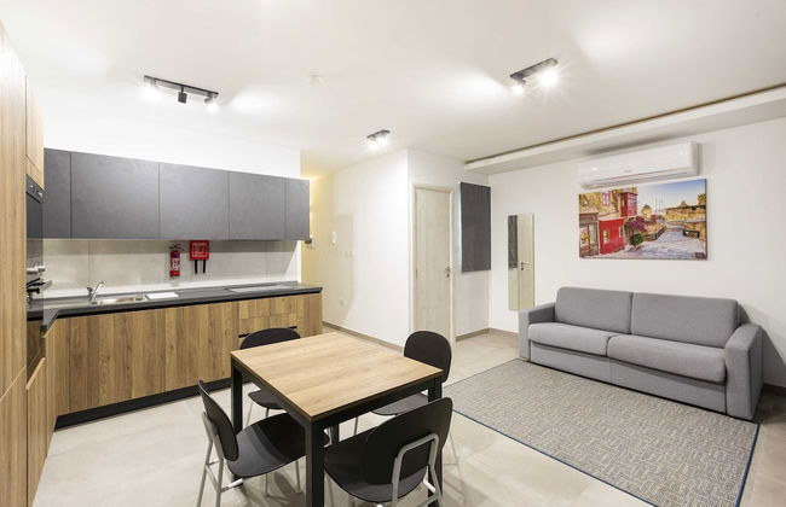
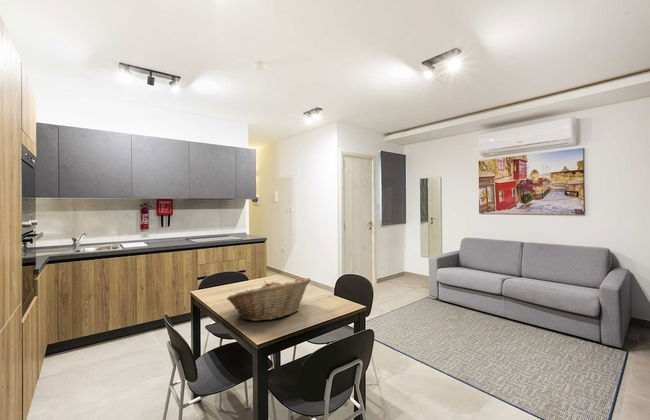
+ fruit basket (271, 295)
